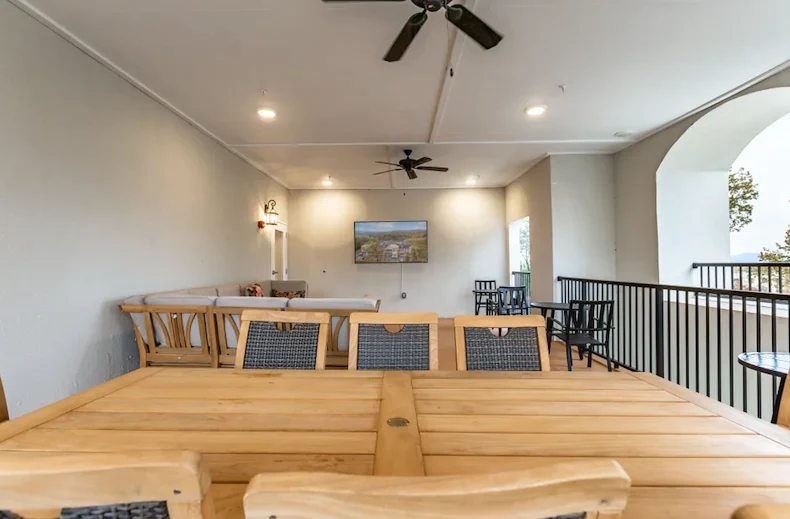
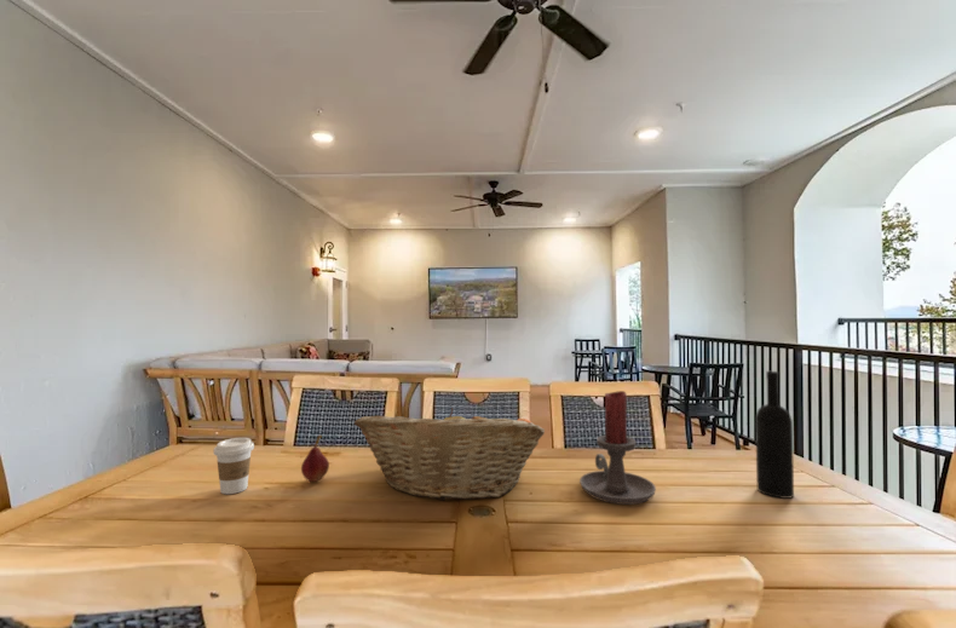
+ wine bottle (773, 431)
+ fruit (315, 457)
+ fruit basket (449, 442)
+ candle holder (611, 438)
+ coffee cup (234, 465)
